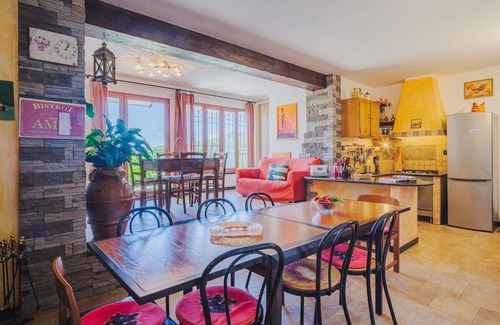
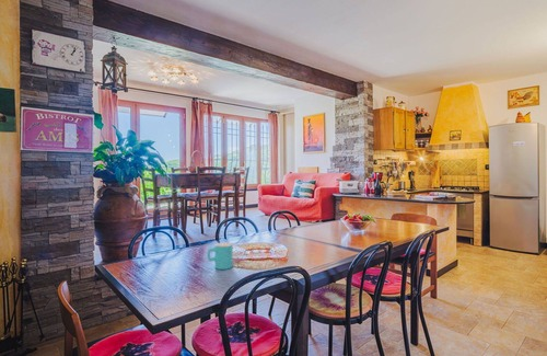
+ cup (220, 255)
